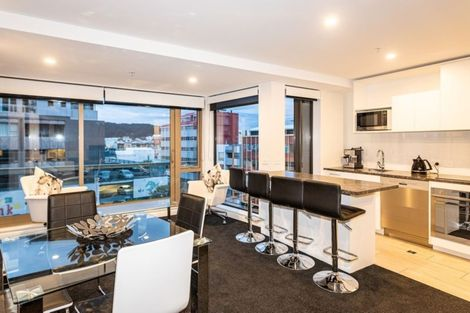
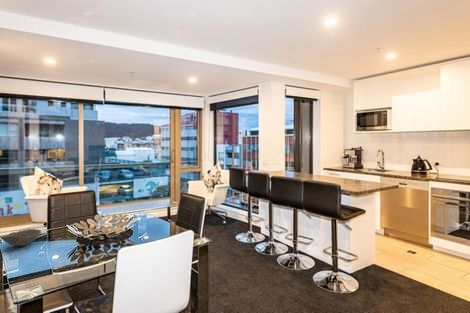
+ bowl (21, 238)
